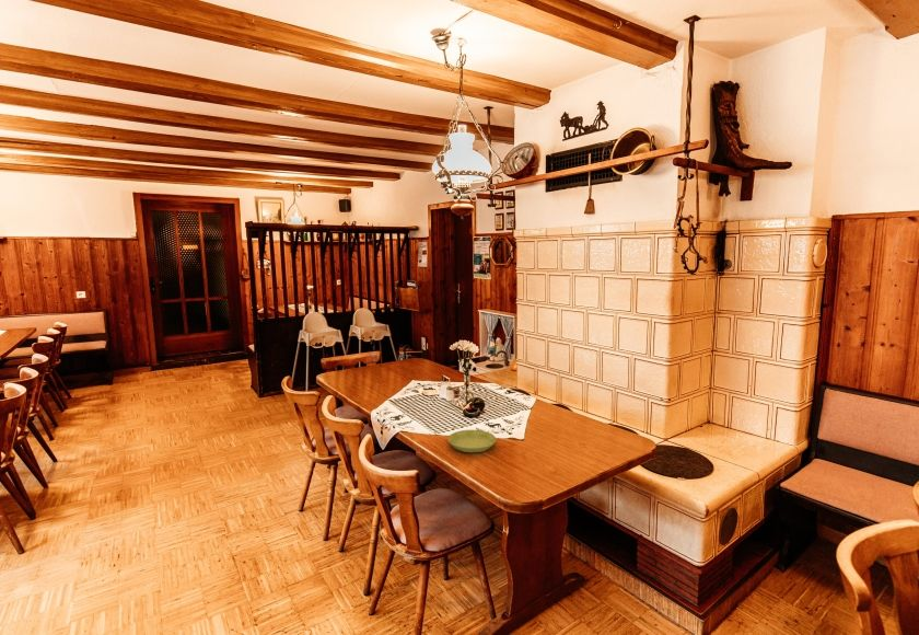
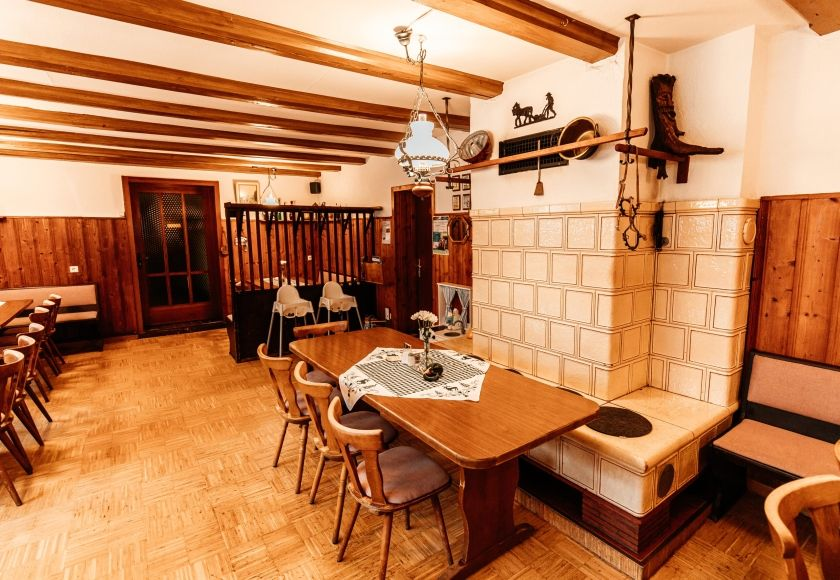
- saucer (472, 441)
